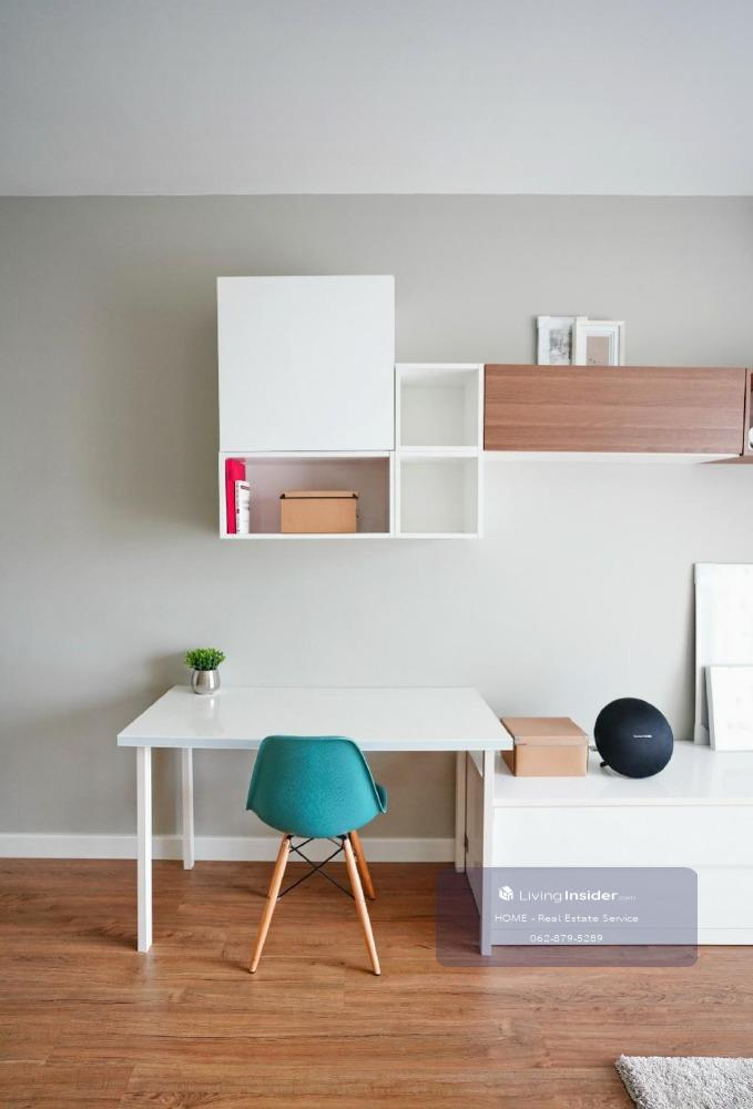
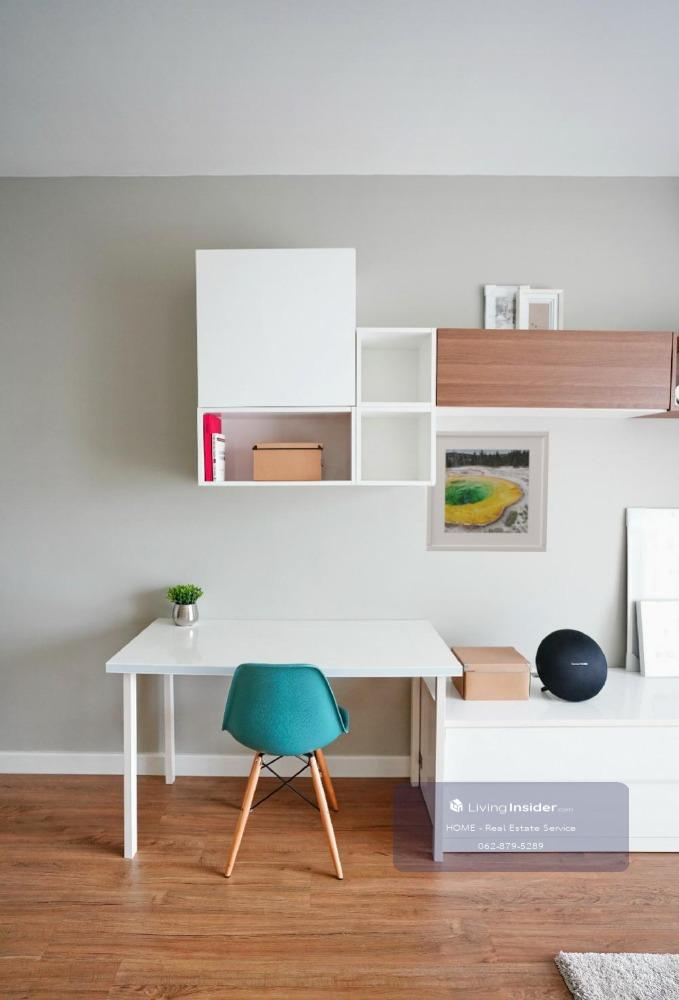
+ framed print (486, 491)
